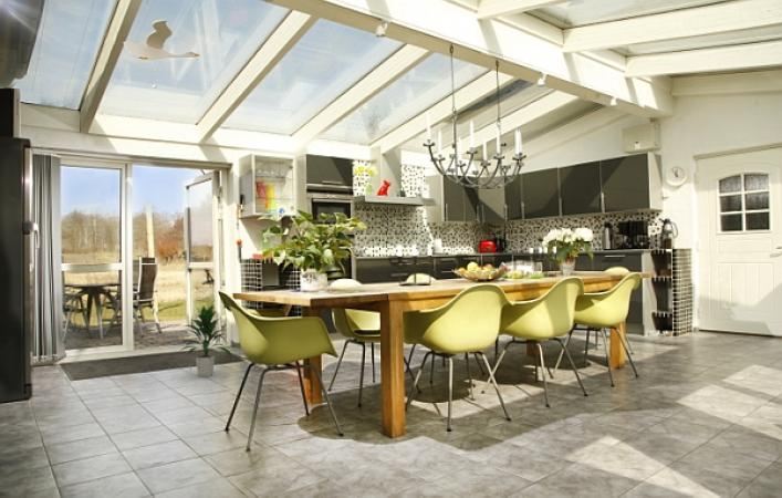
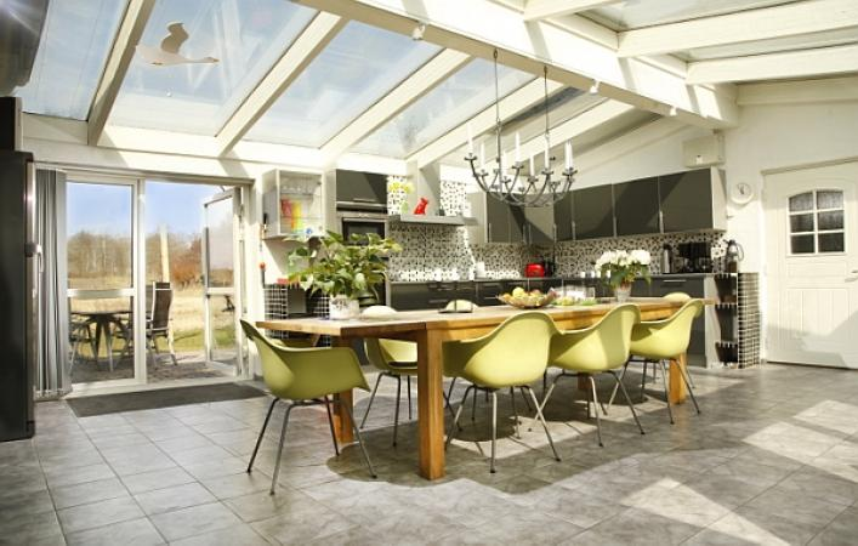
- indoor plant (206, 340)
